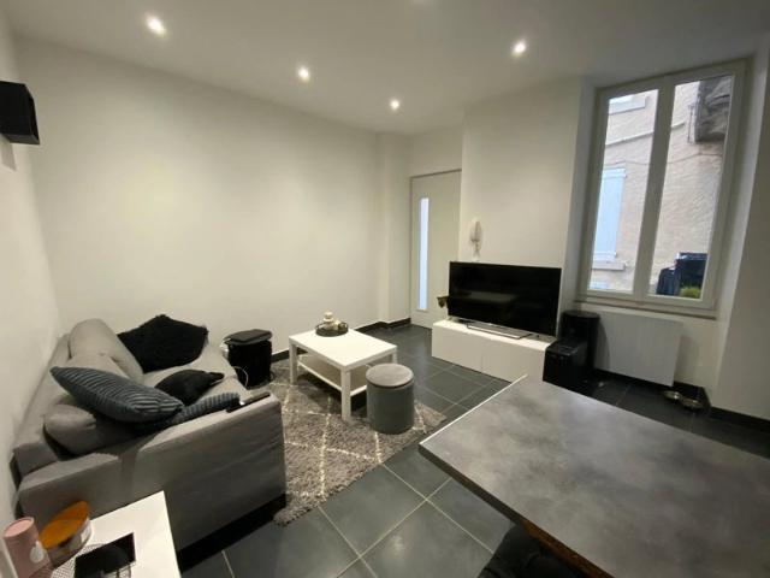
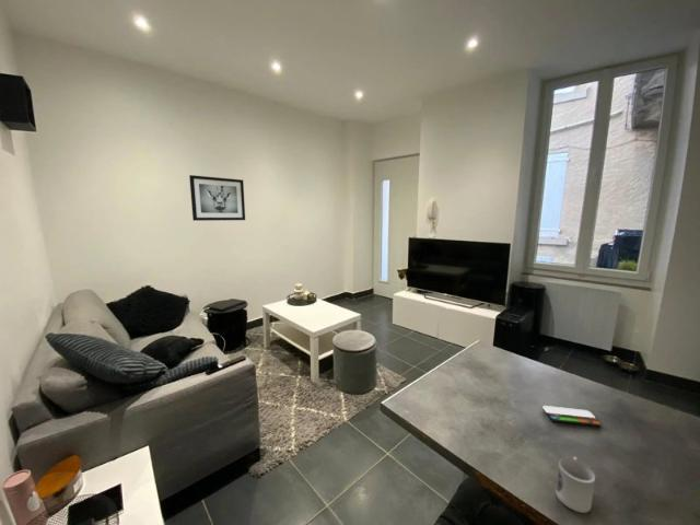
+ smartphone (570, 416)
+ wall art (219, 199)
+ cup (574, 479)
